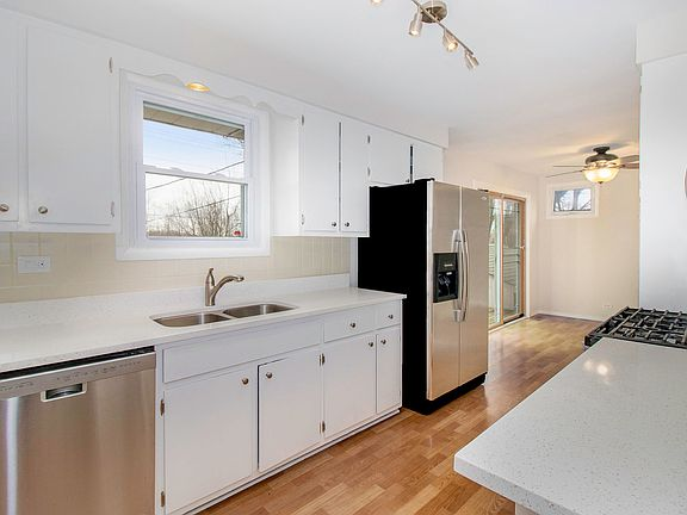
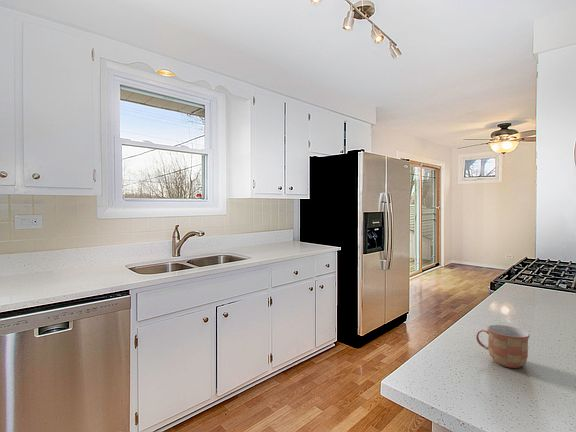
+ mug (501, 344)
